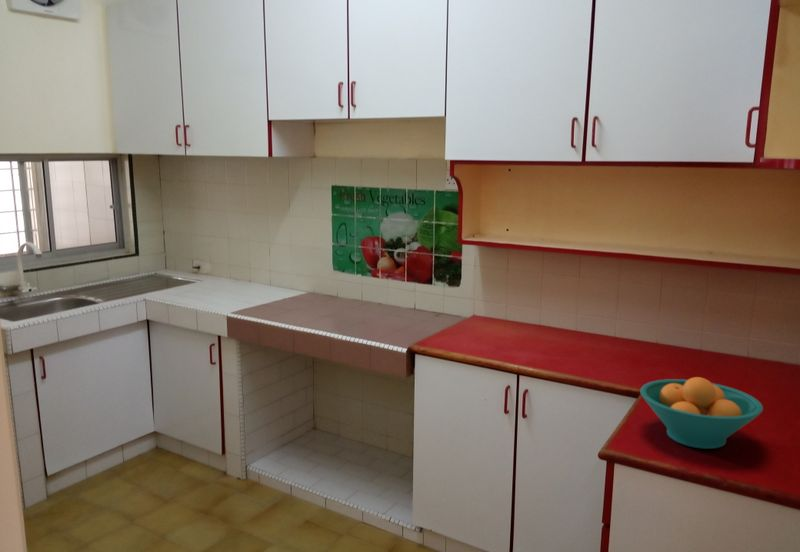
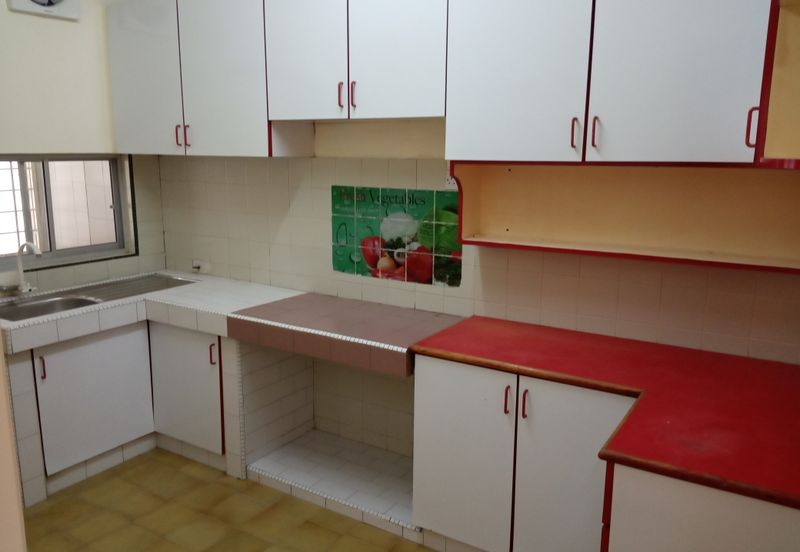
- fruit bowl (698, 408)
